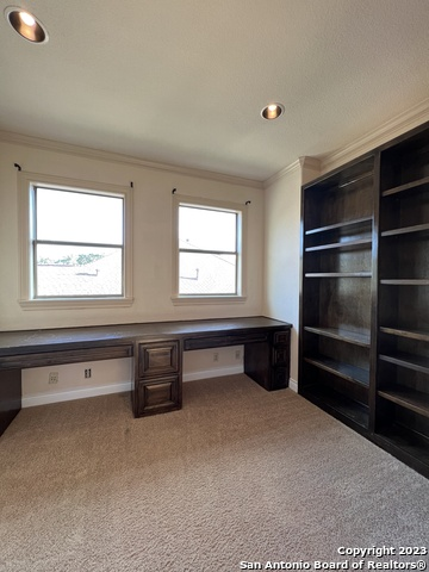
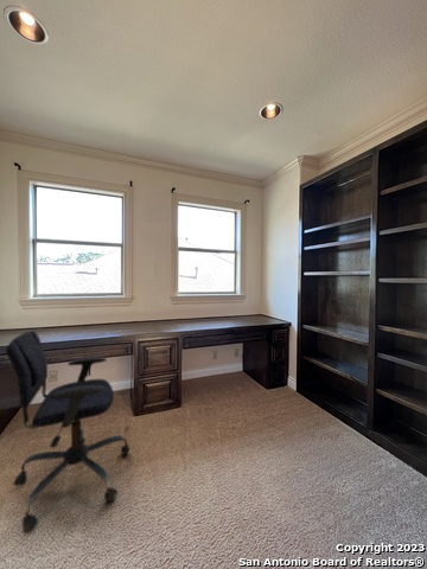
+ office chair (75, 404)
